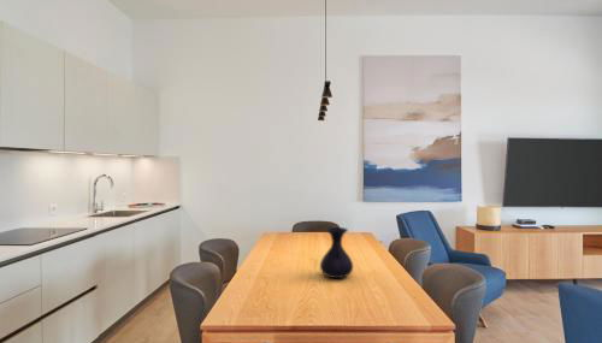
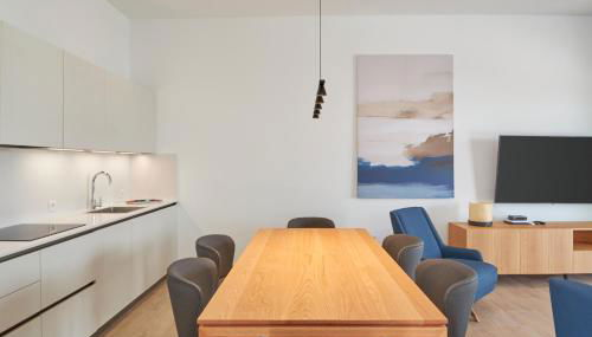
- vase (336, 253)
